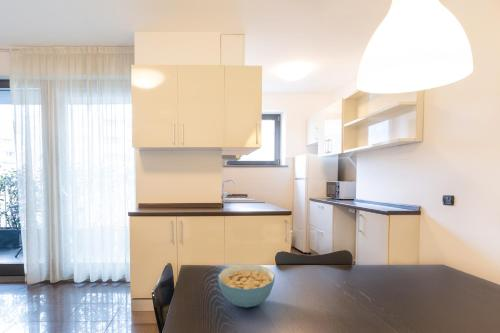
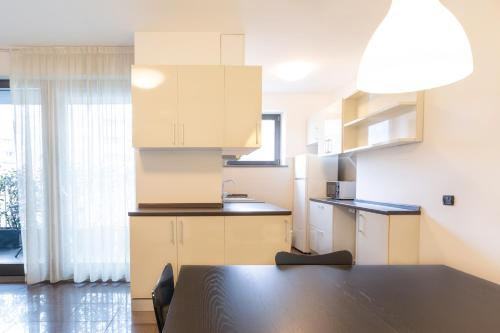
- cereal bowl (246, 289)
